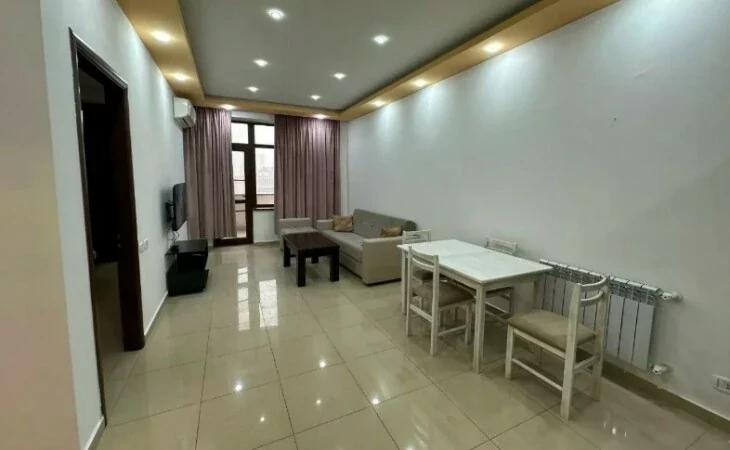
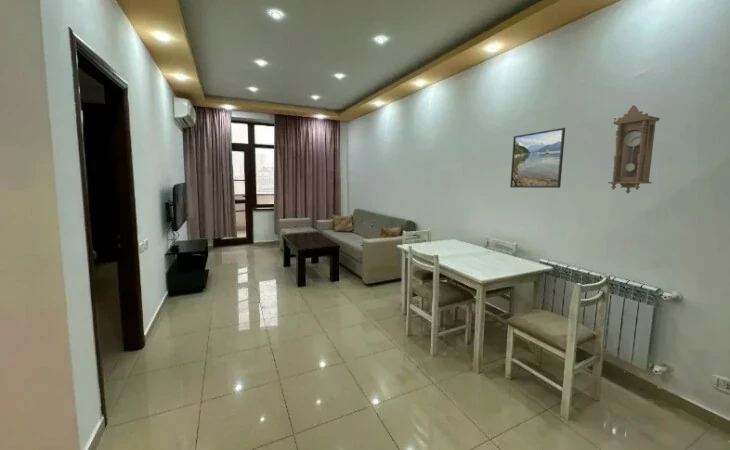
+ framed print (535, 160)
+ pendulum clock (632, 150)
